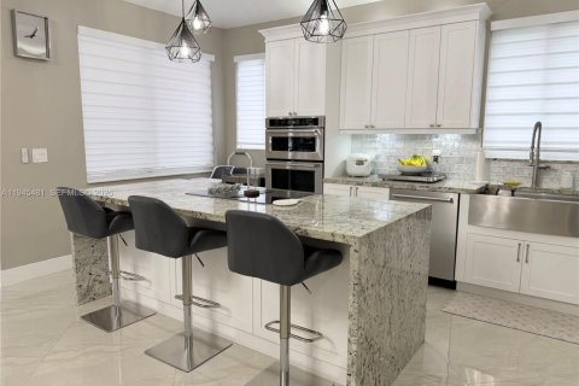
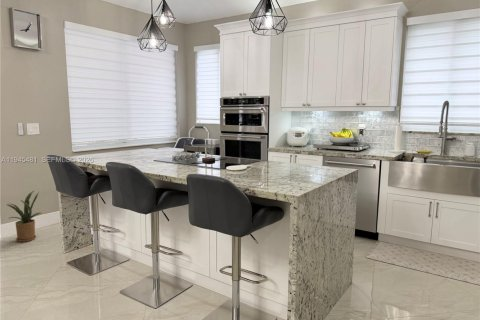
+ house plant (22, 216)
